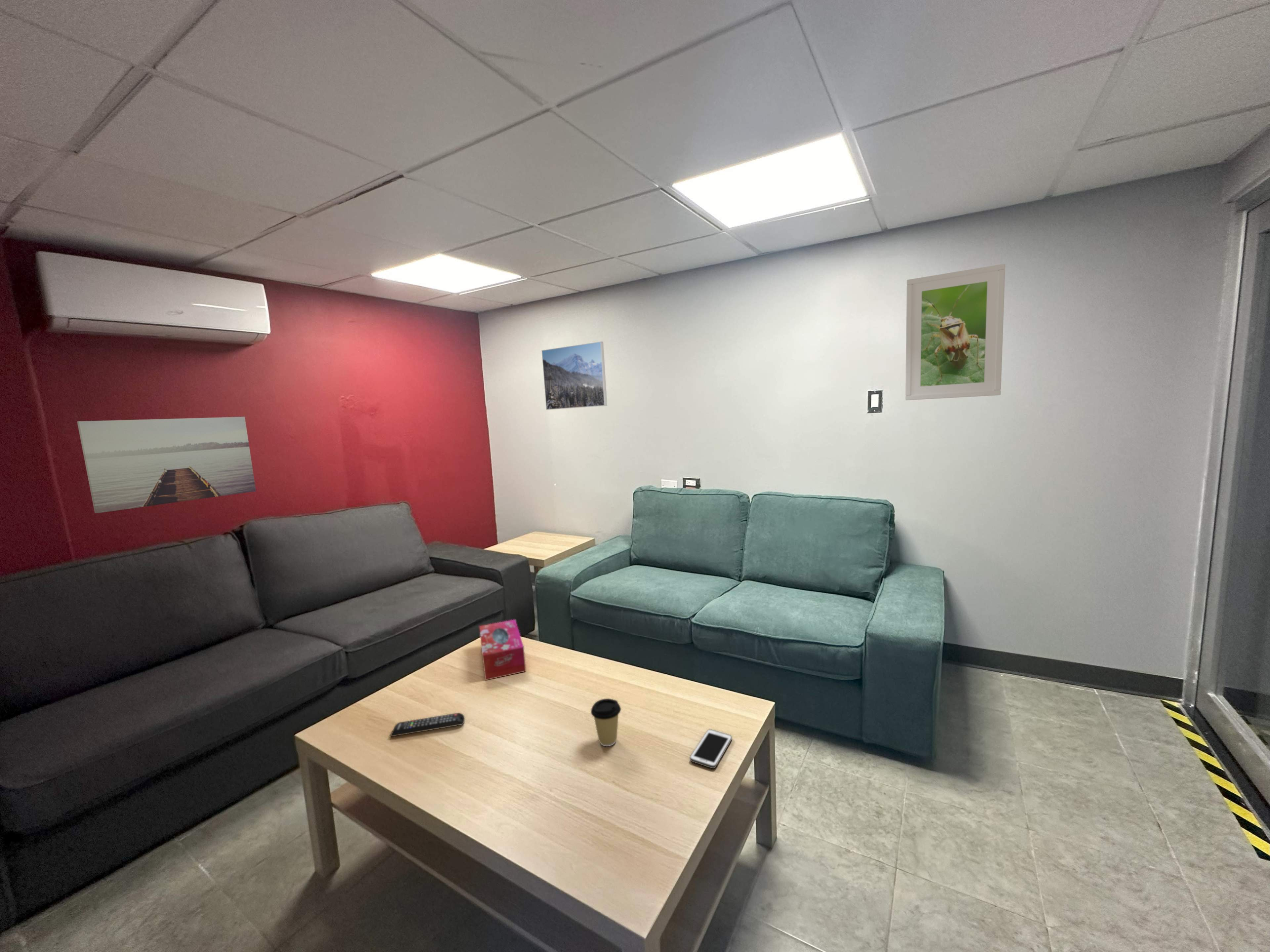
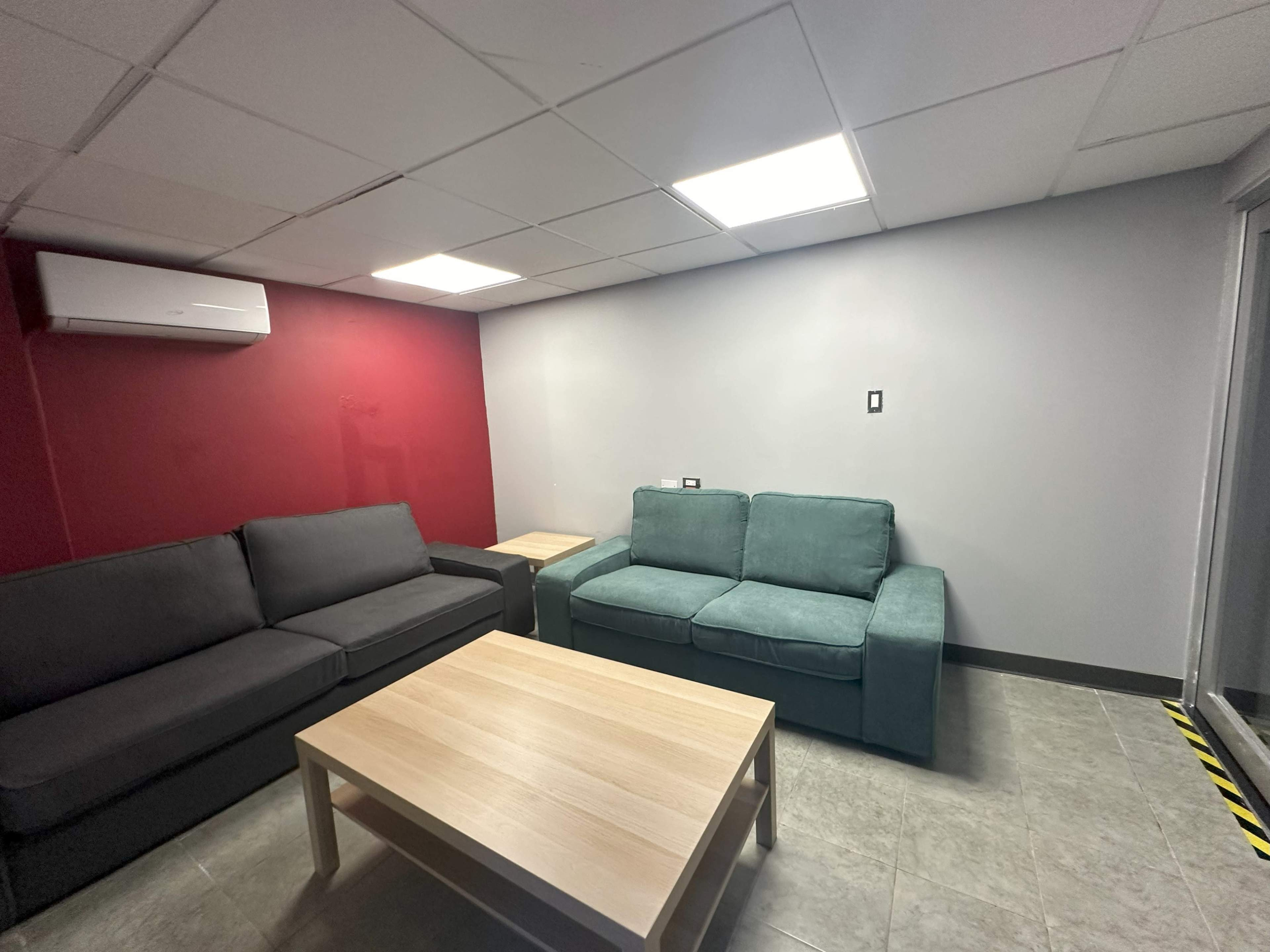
- coffee cup (607, 723)
- cell phone (711, 748)
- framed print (573, 377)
- remote control (428, 725)
- tissue box (501, 647)
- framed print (952, 336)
- wall art (177, 460)
